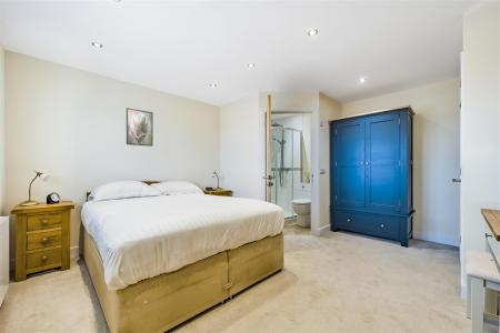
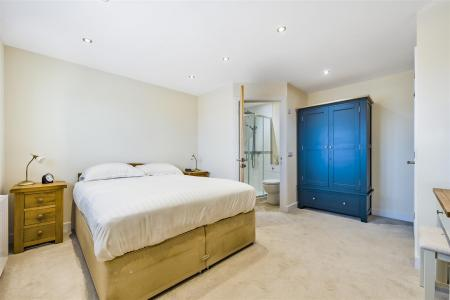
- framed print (140, 128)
